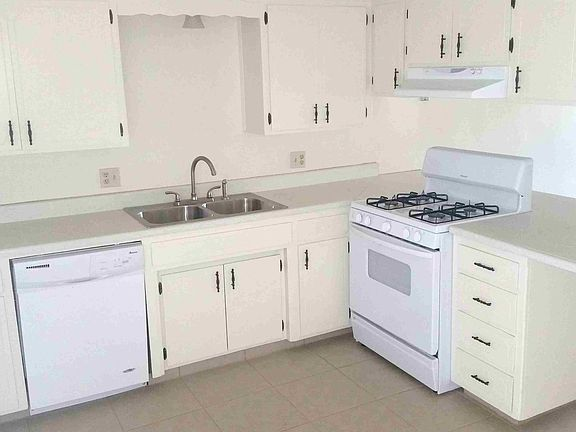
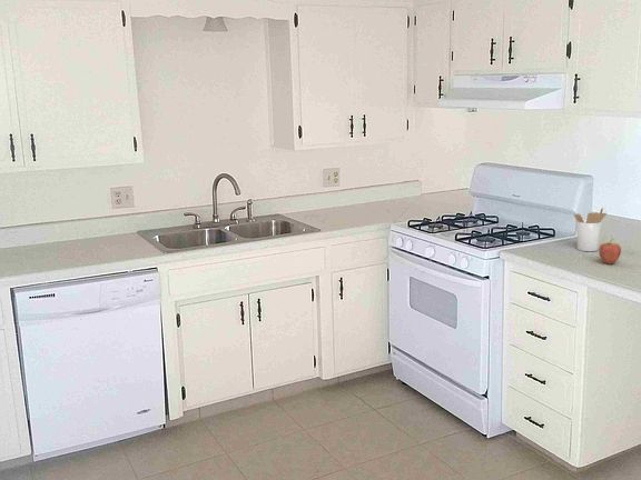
+ utensil holder (591, 229)
+ fruit (610, 250)
